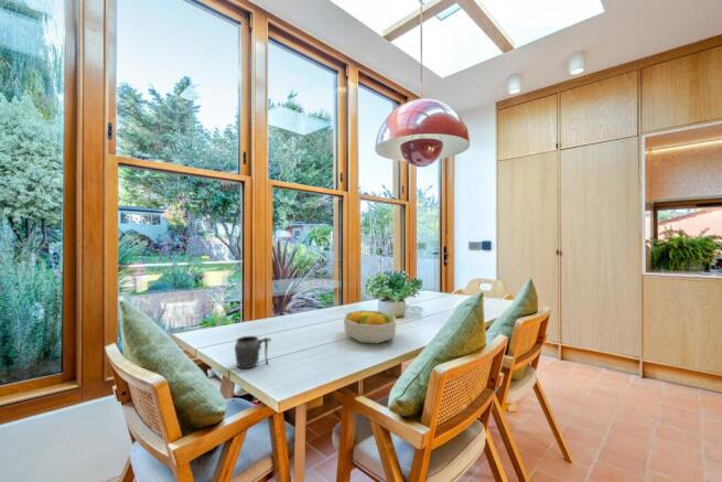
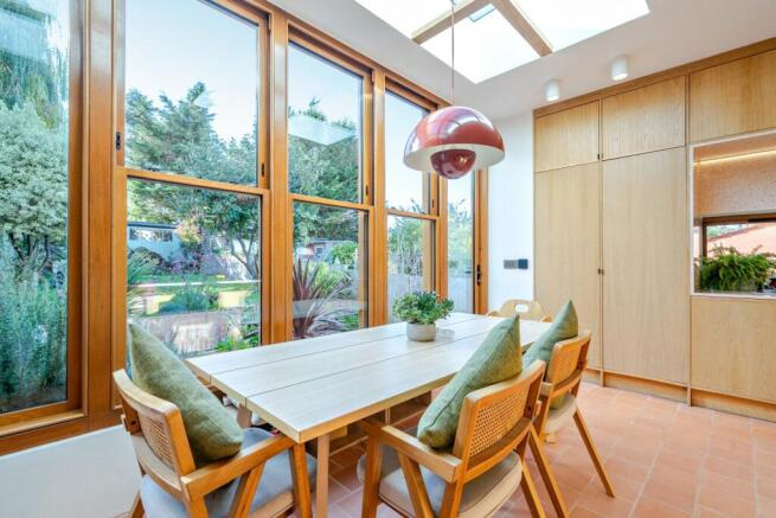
- mug (252, 351)
- fruit bowl (369, 322)
